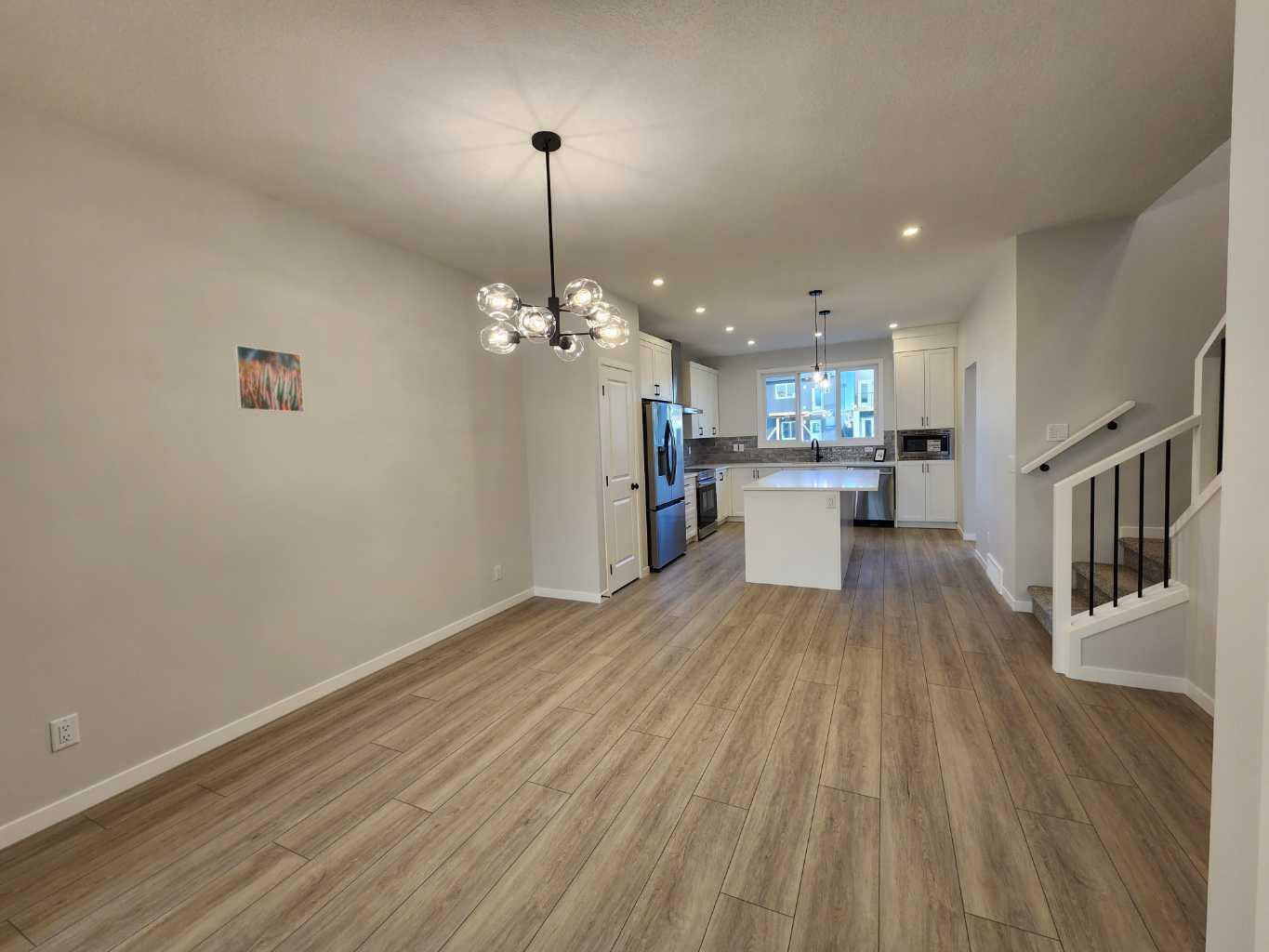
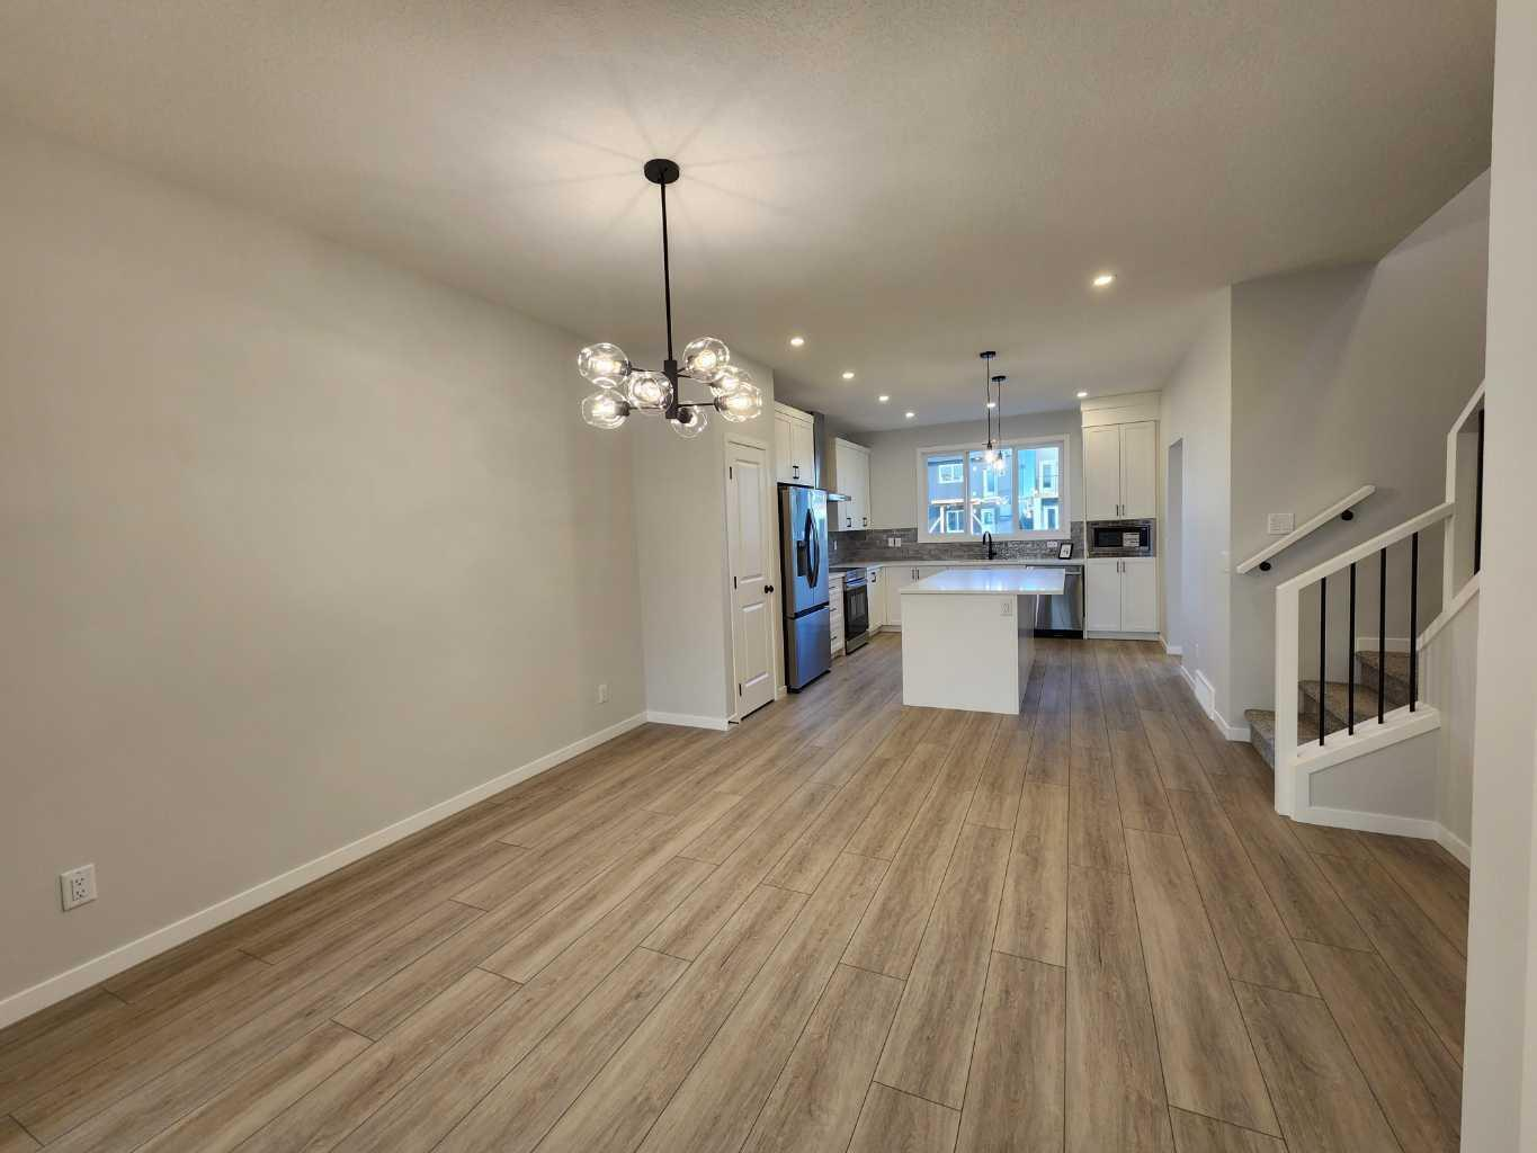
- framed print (270, 380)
